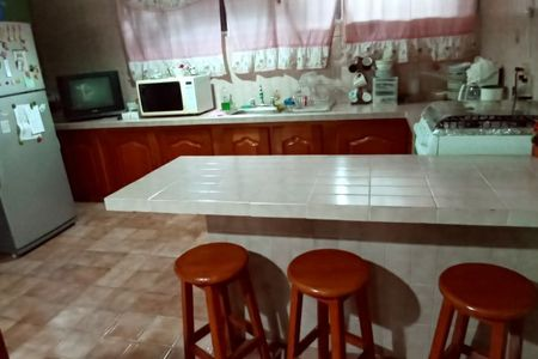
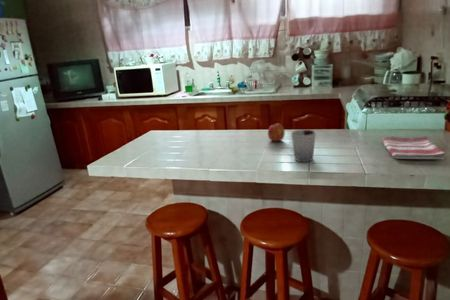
+ fruit (276, 132)
+ dish towel (410, 146)
+ cup (303, 144)
